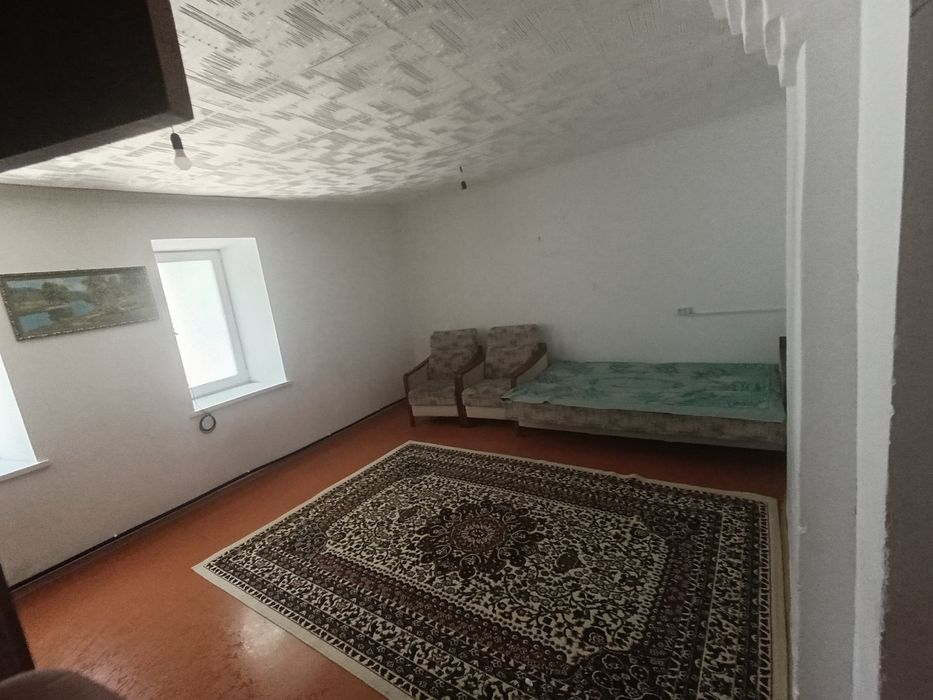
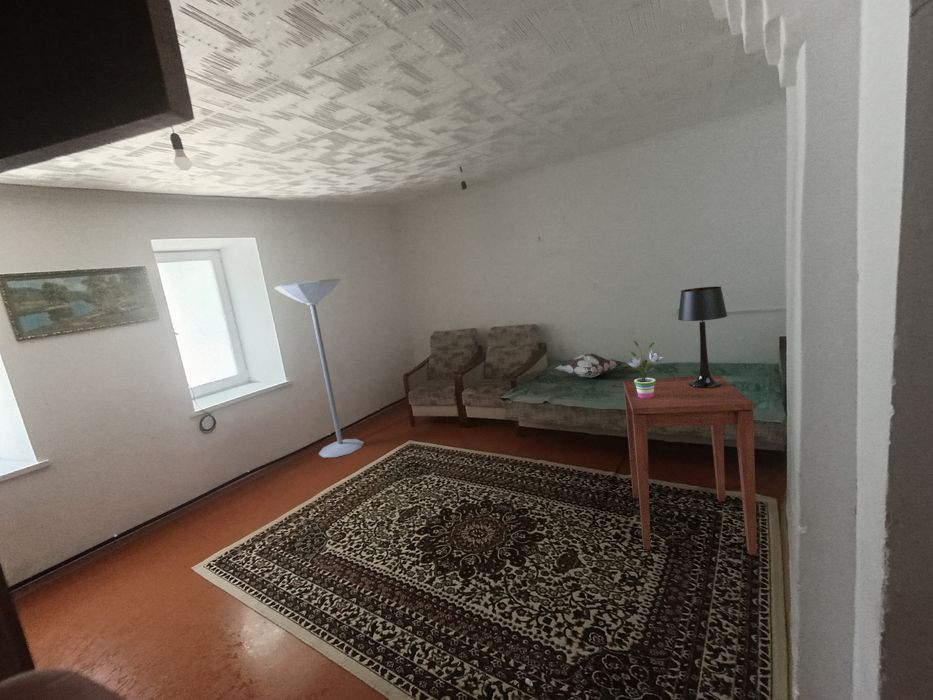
+ floor lamp (325, 368)
+ potted plant (645, 366)
+ table lamp (702, 337)
+ side table (713, 454)
+ decorative pillow (588, 366)
